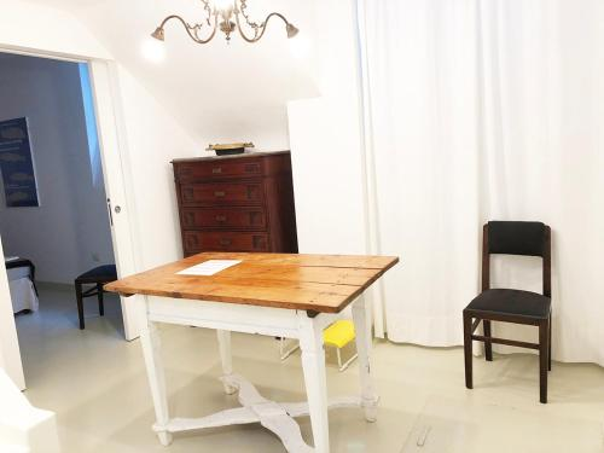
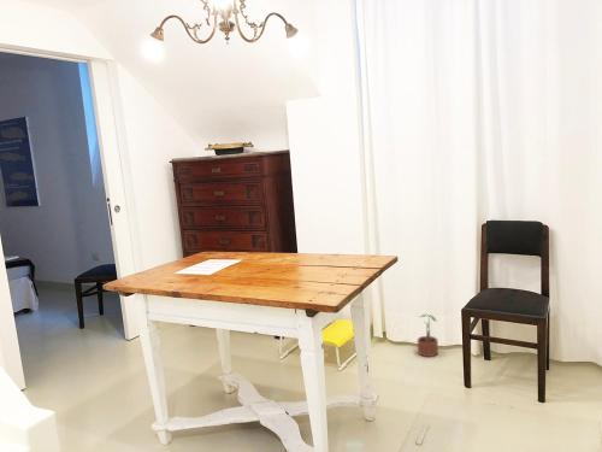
+ potted plant (429, 333)
